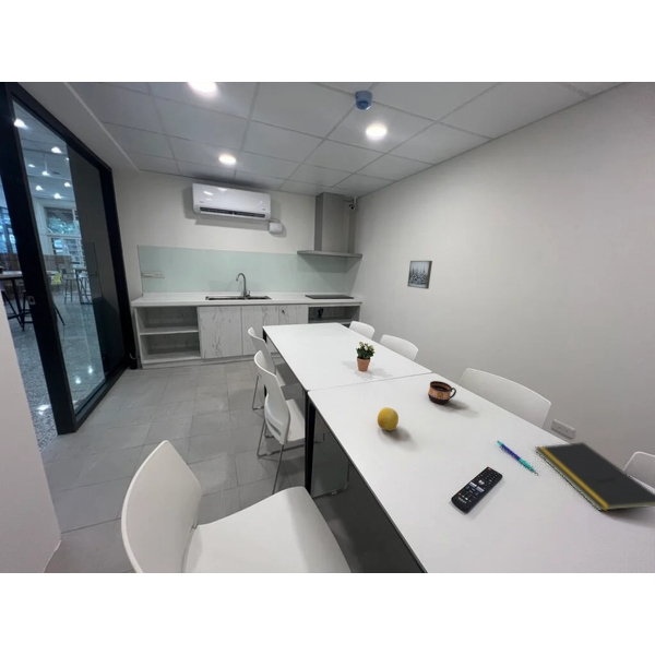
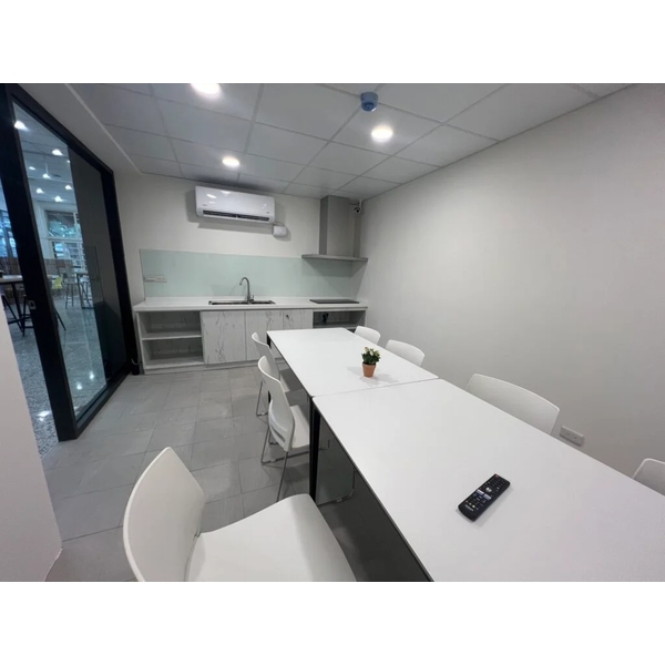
- notepad (590, 472)
- cup (440, 393)
- pen (515, 455)
- wall art (419, 274)
- fruit (388, 418)
